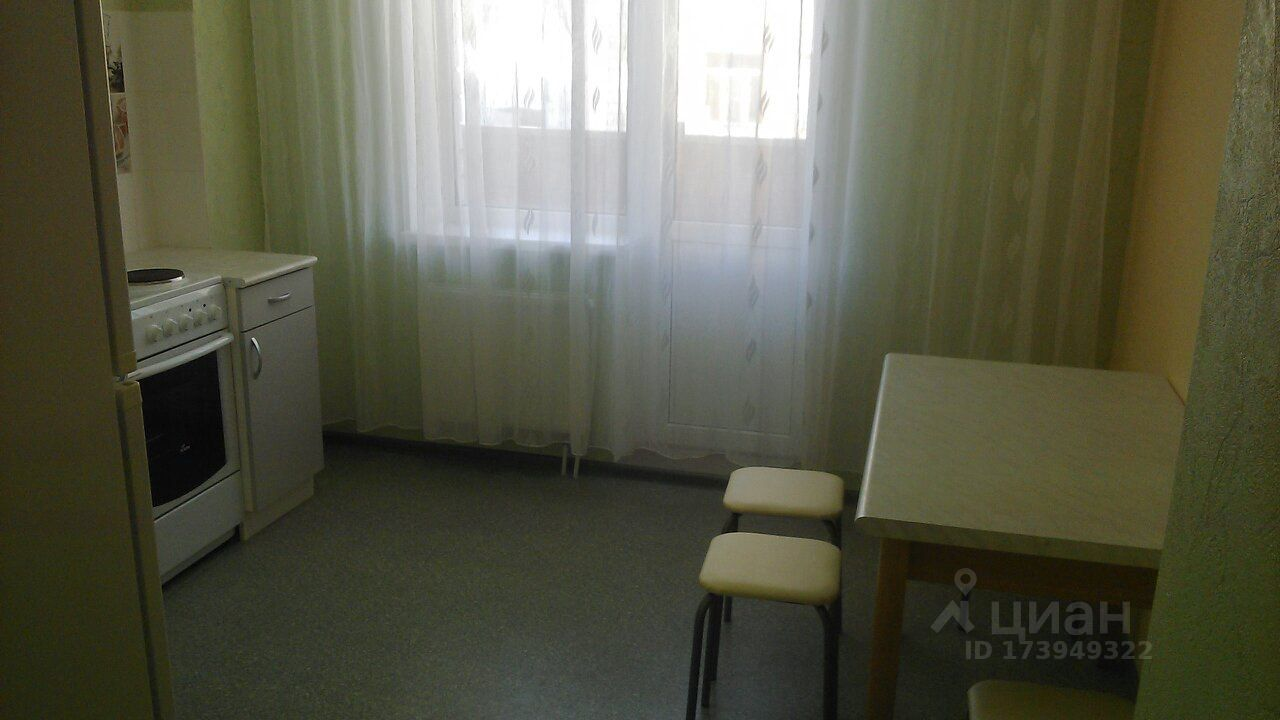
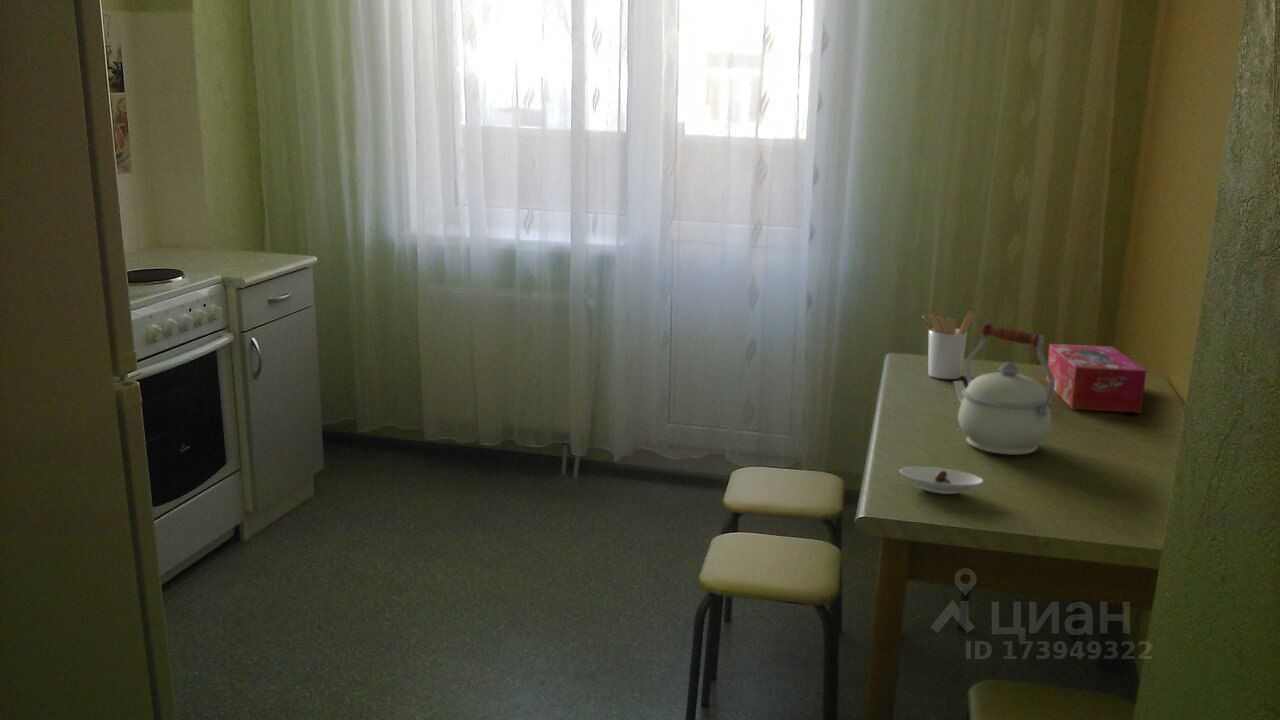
+ saucer (940, 480)
+ tissue box (1092, 376)
+ kettle (1000, 386)
+ utensil holder (945, 344)
